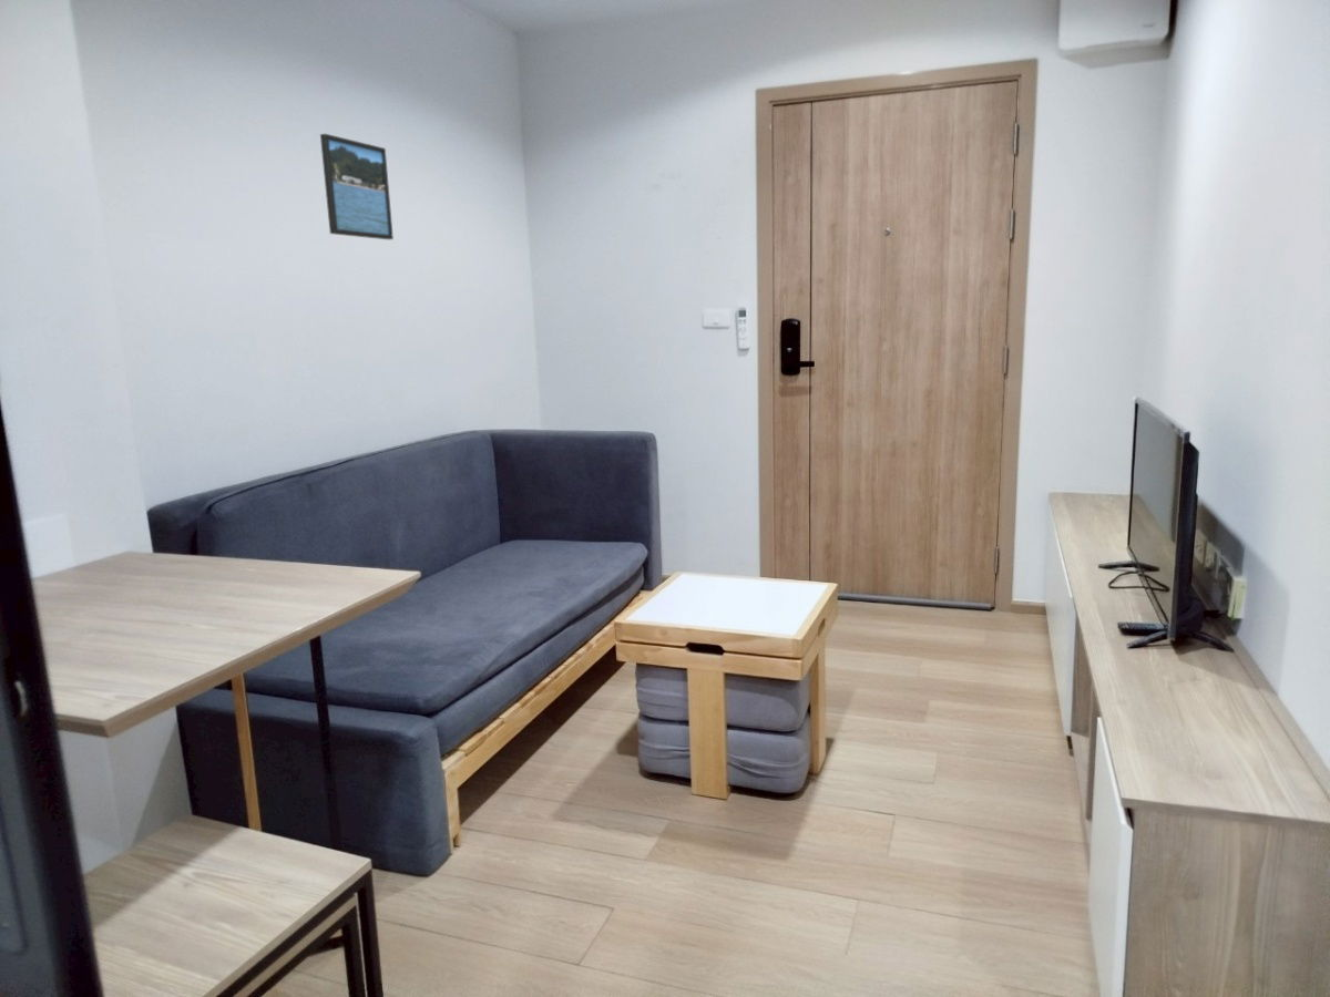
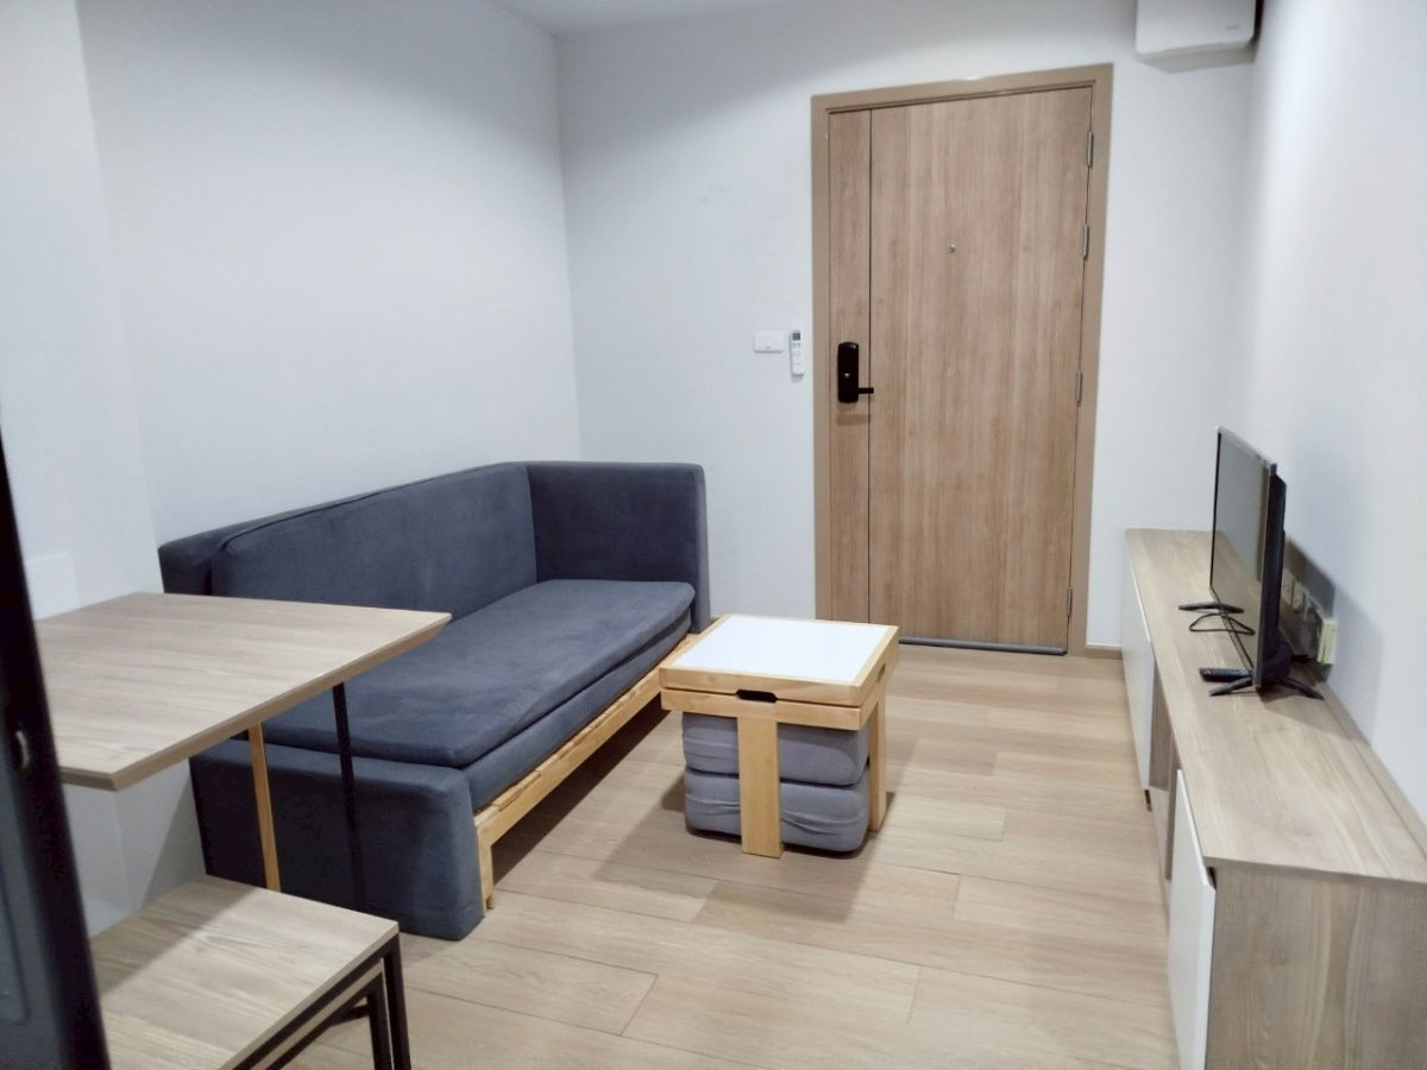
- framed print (358, 189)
